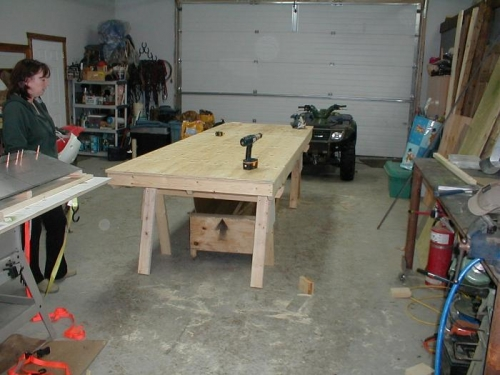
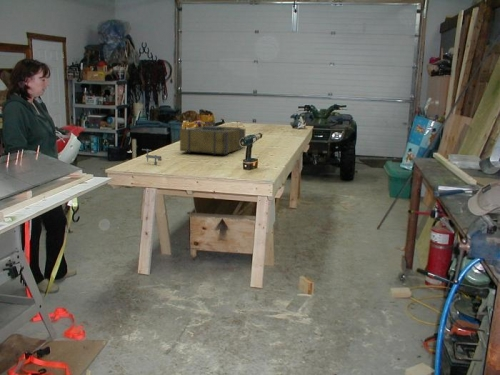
+ clamp (151, 156)
+ toolbox (213, 135)
